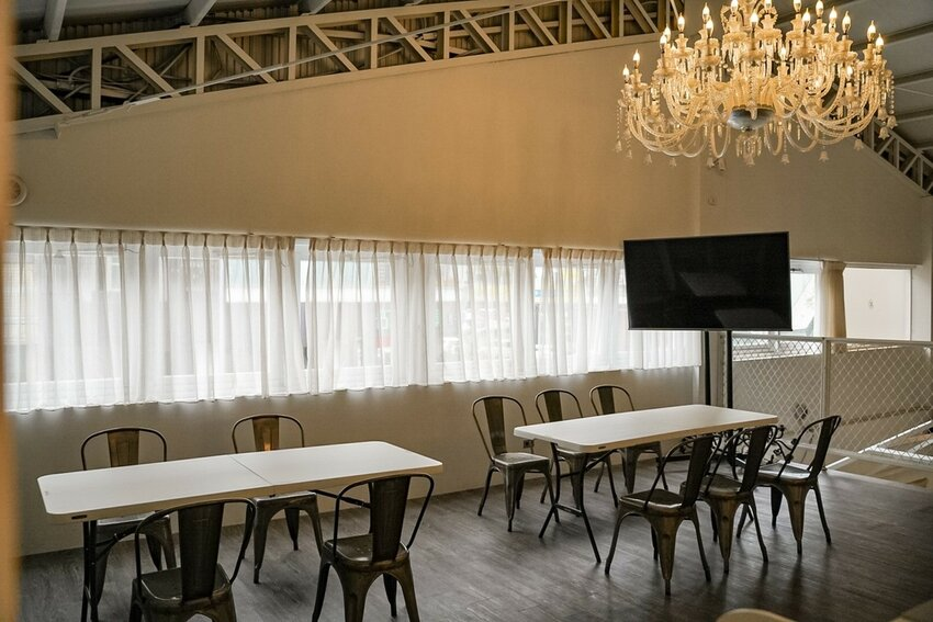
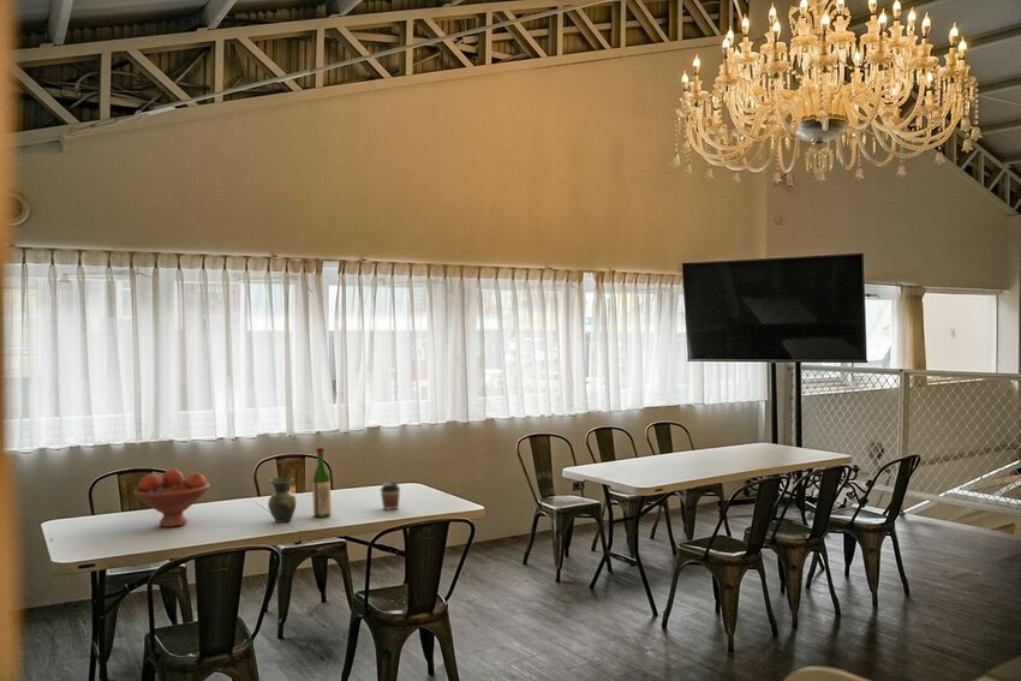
+ fruit bowl (172, 498)
+ wine bottle (321, 482)
+ coffee cup (390, 495)
+ vase (281, 500)
